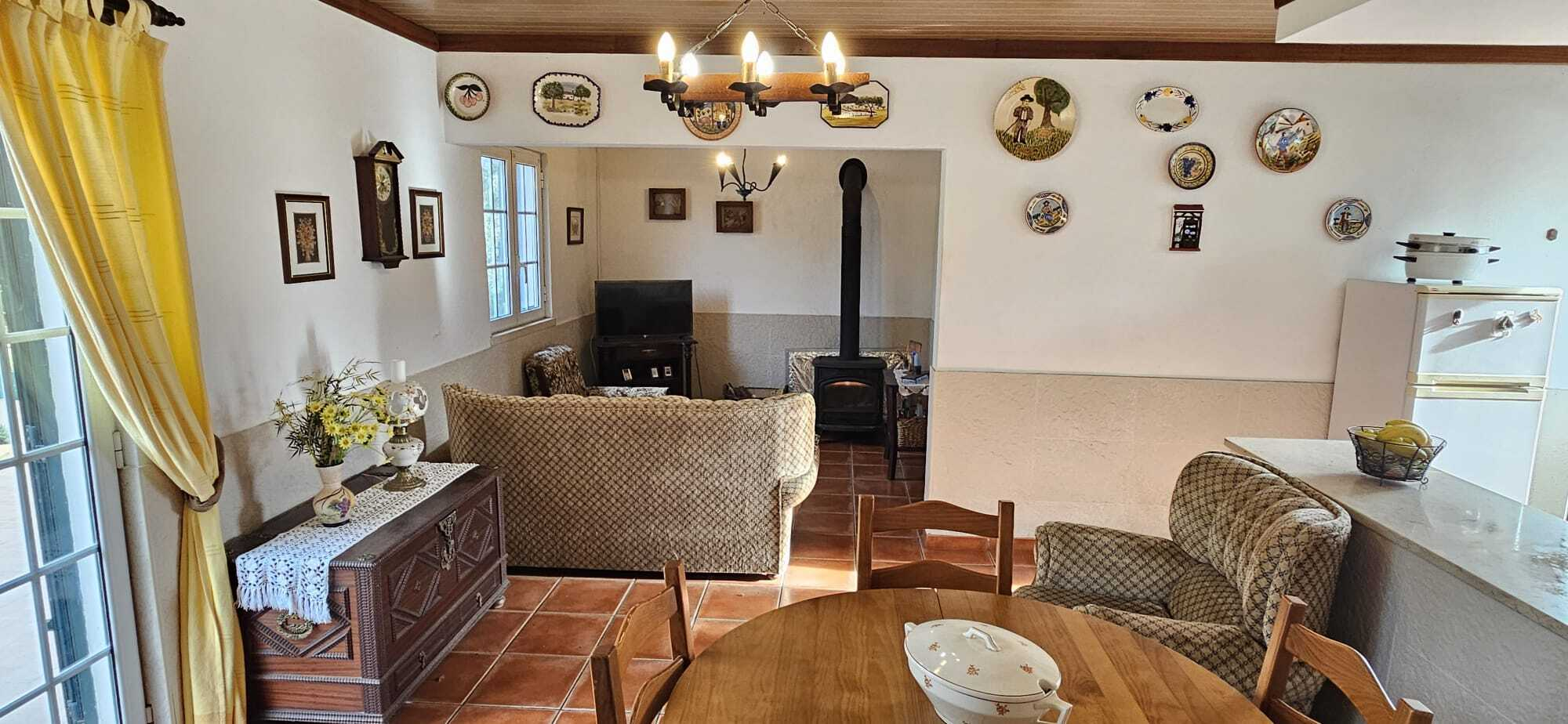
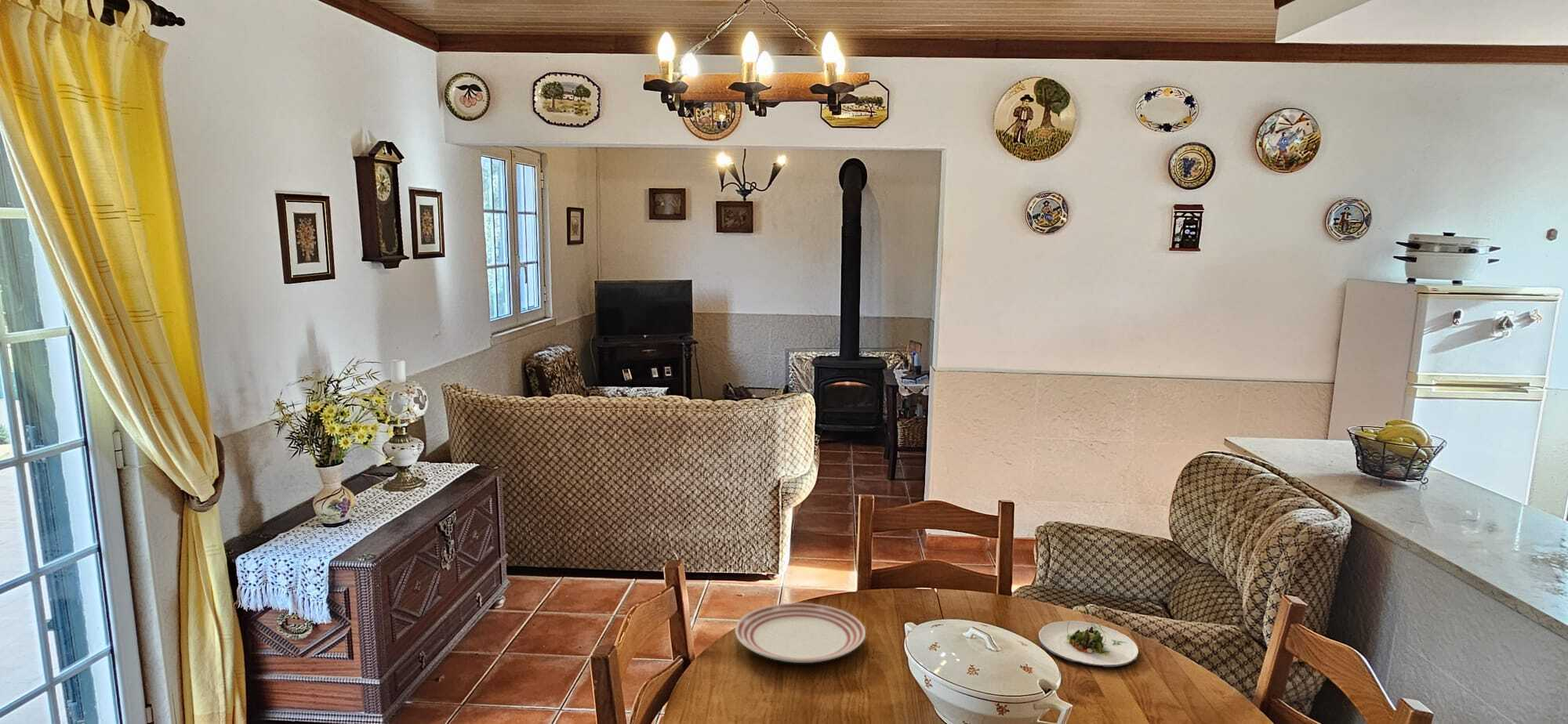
+ salad plate (1087, 637)
+ dinner plate (800, 635)
